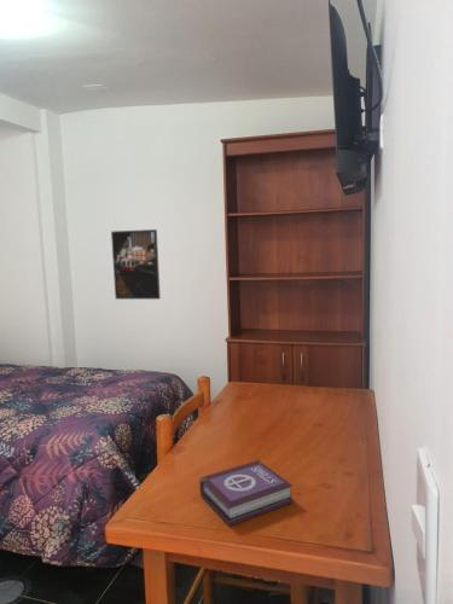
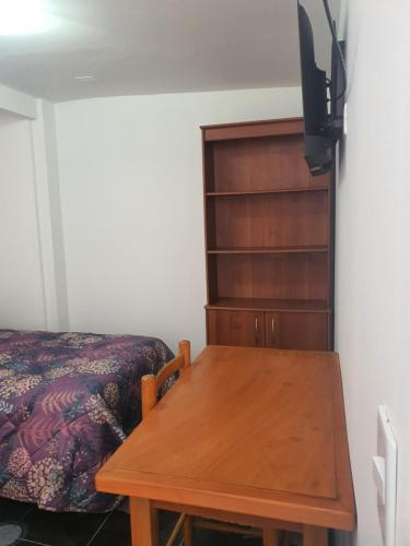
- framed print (135, 265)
- book (245, 488)
